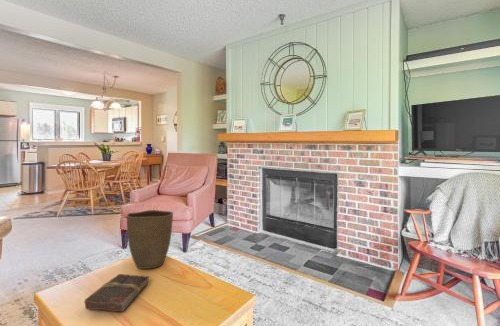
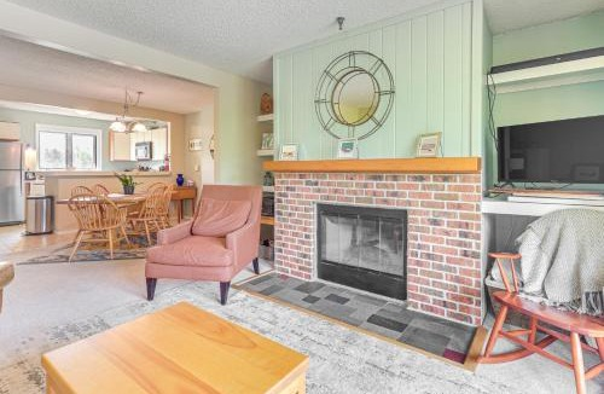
- book (120, 289)
- vase (150, 238)
